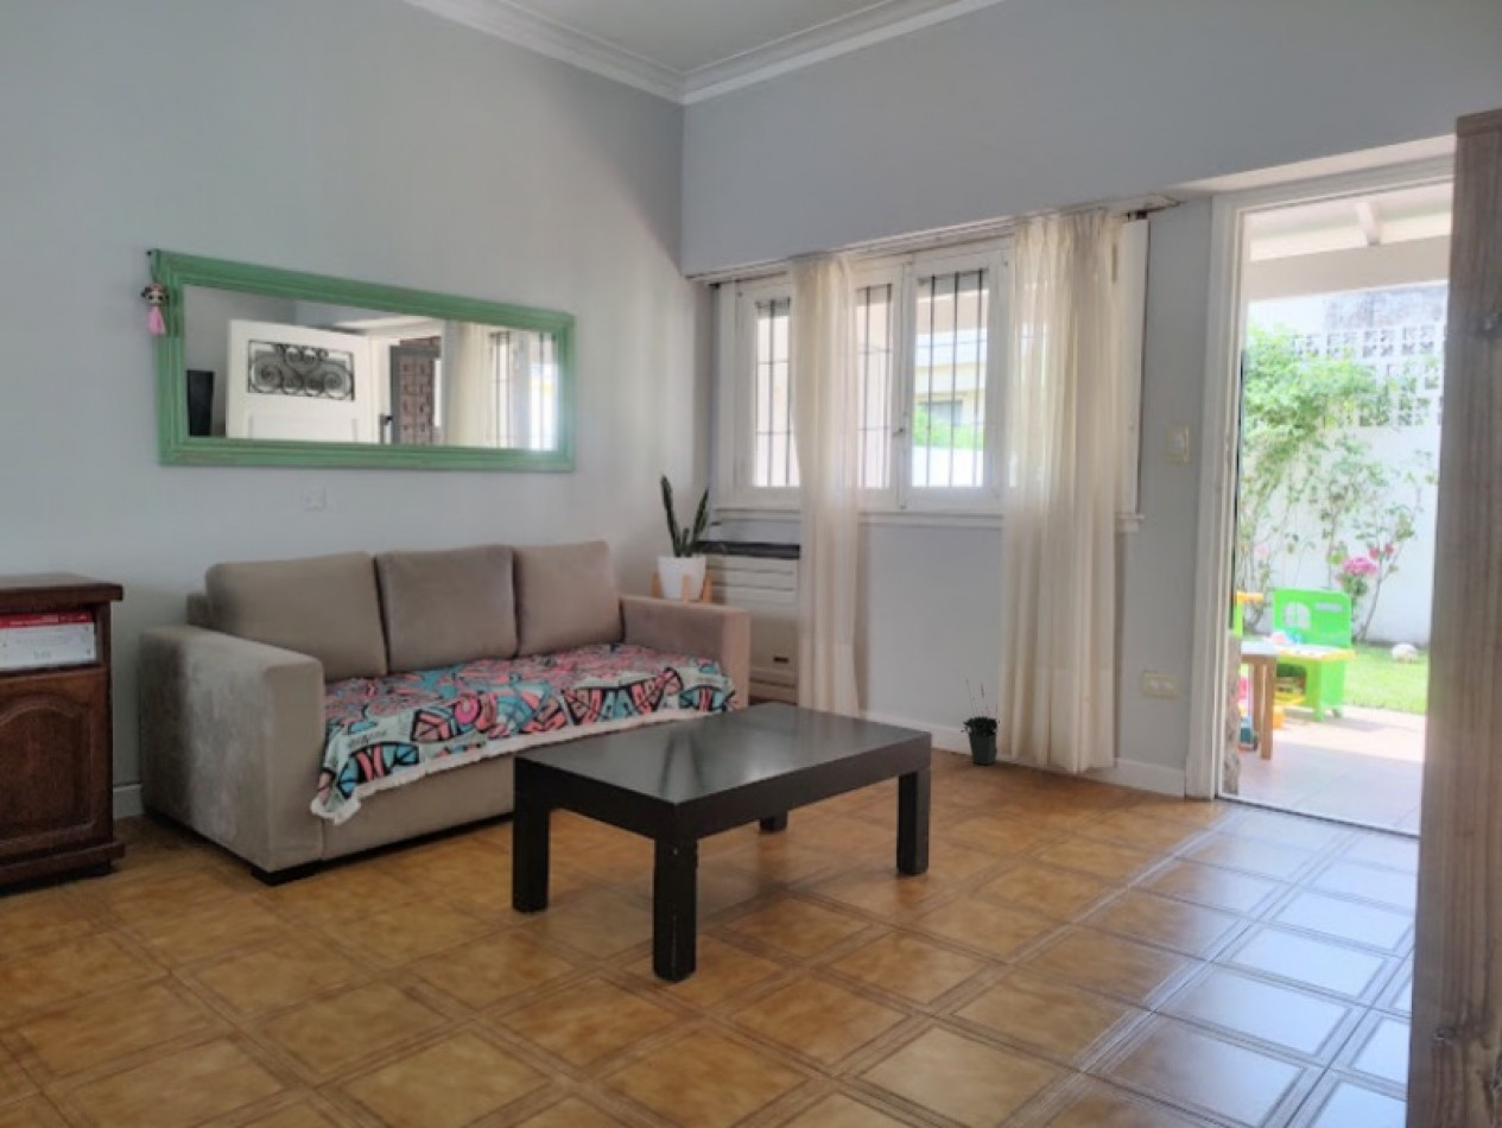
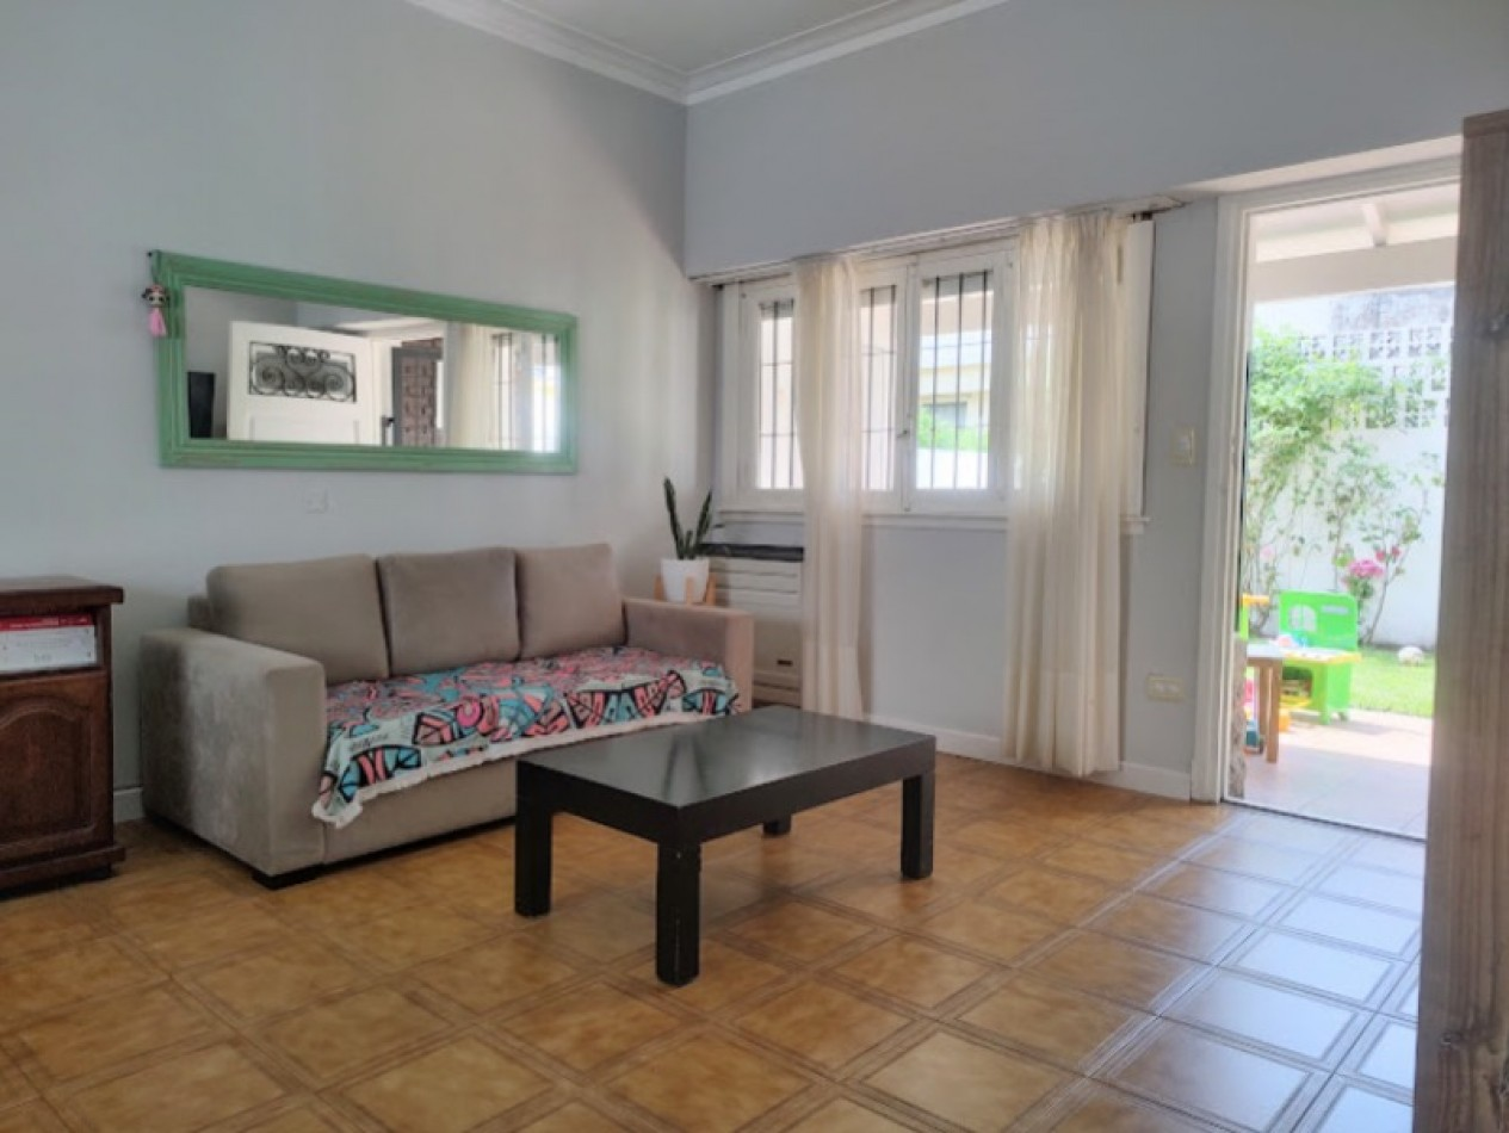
- potted plant (983, 720)
